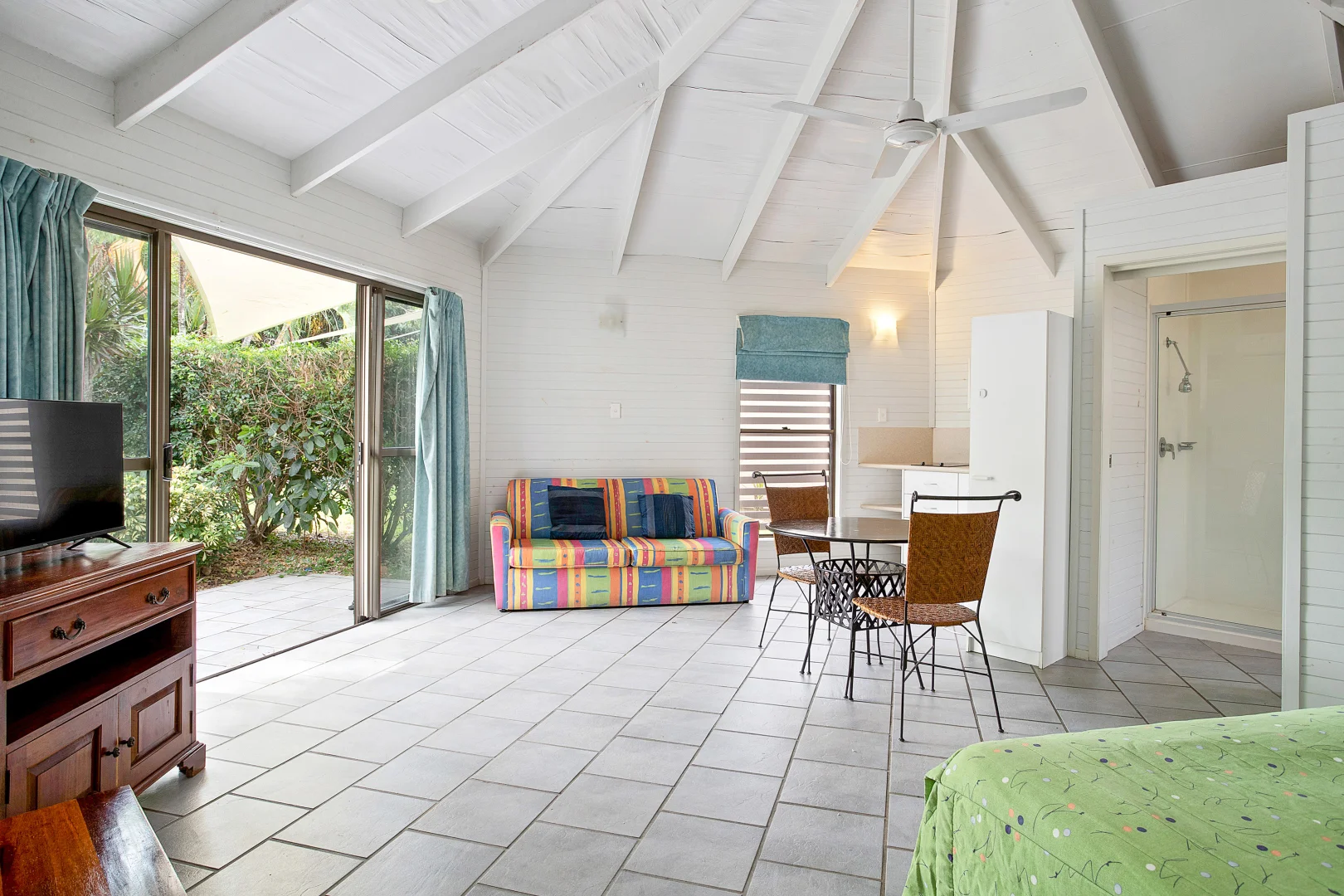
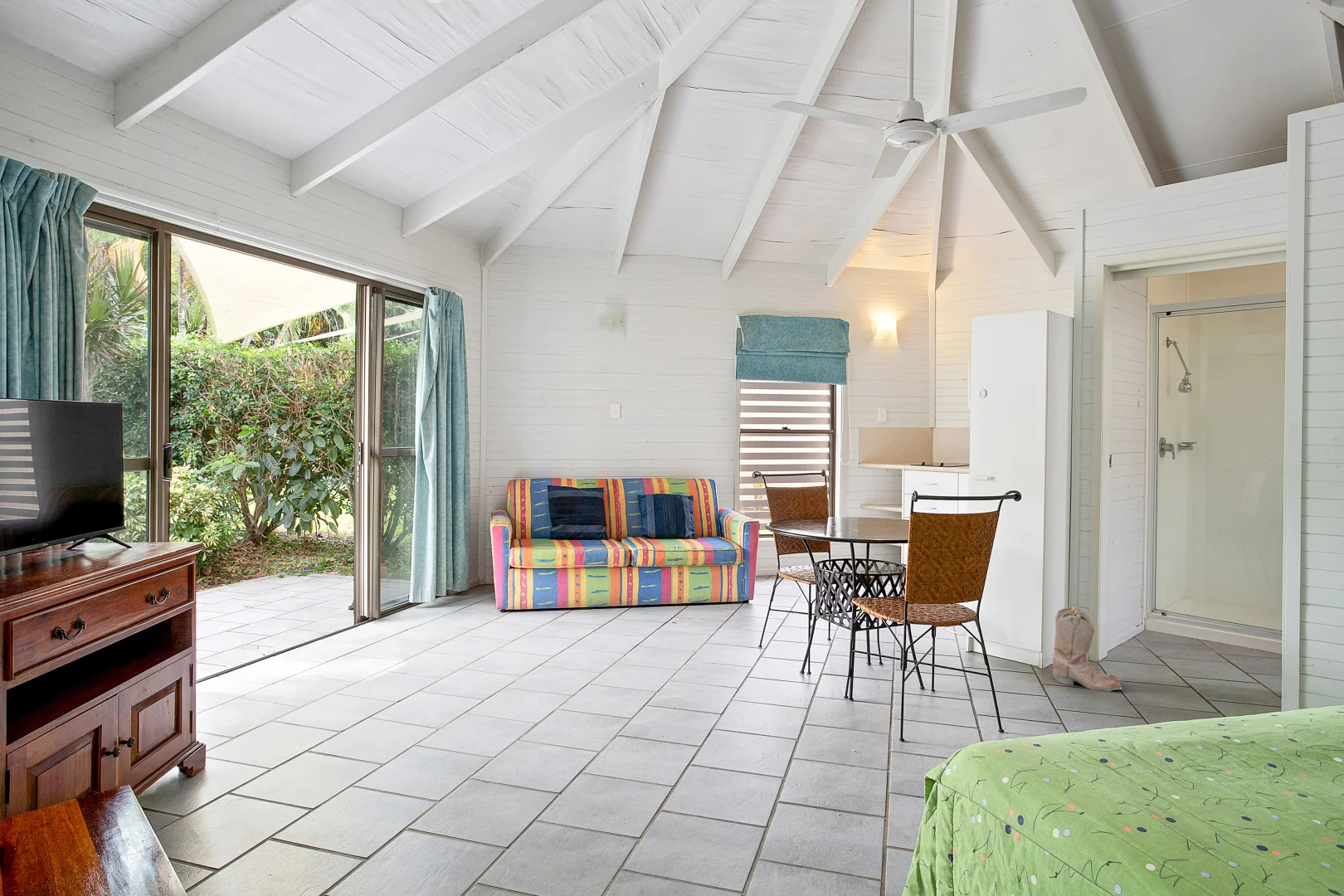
+ boots (1087, 645)
